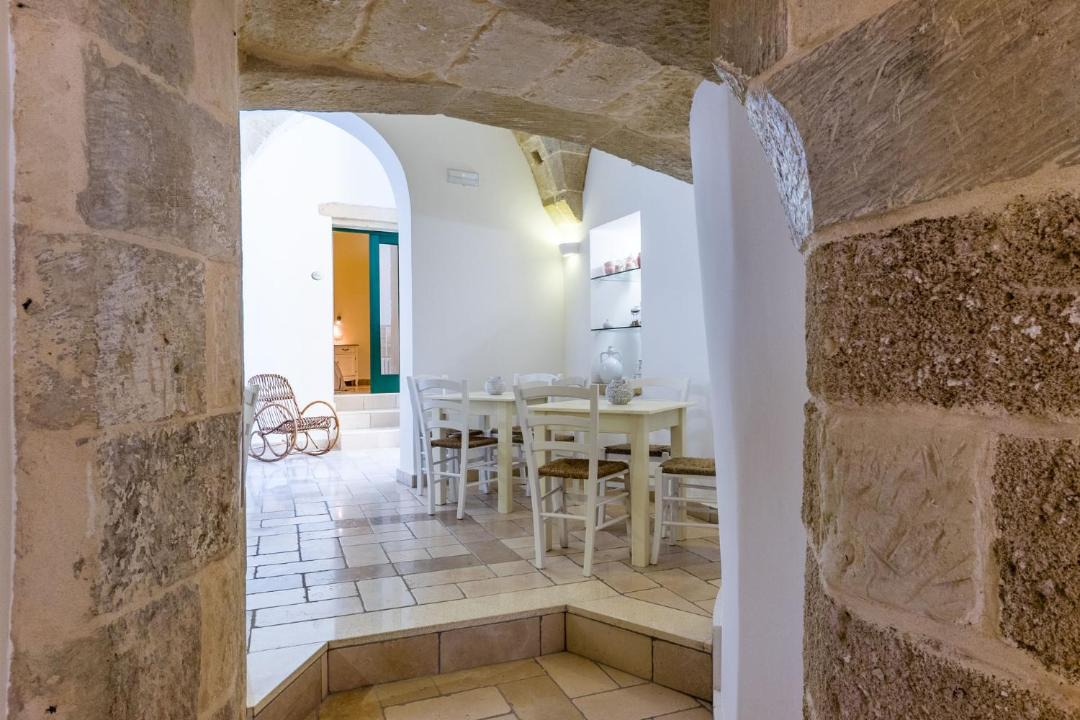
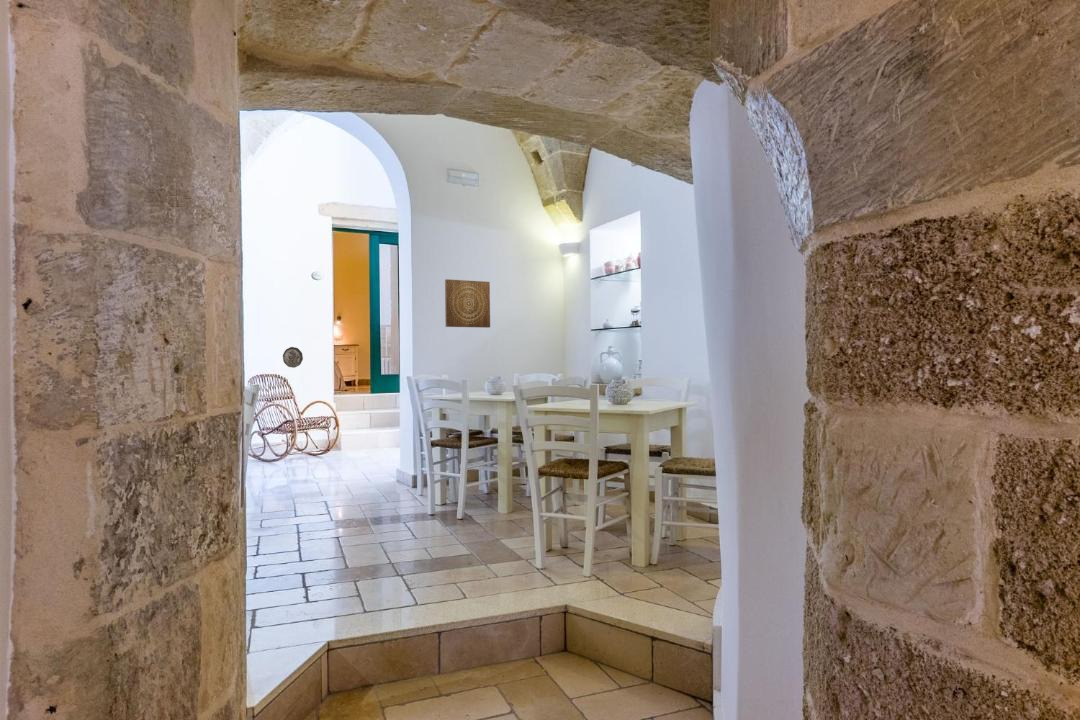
+ wall art (467, 303)
+ decorative plate (292, 357)
